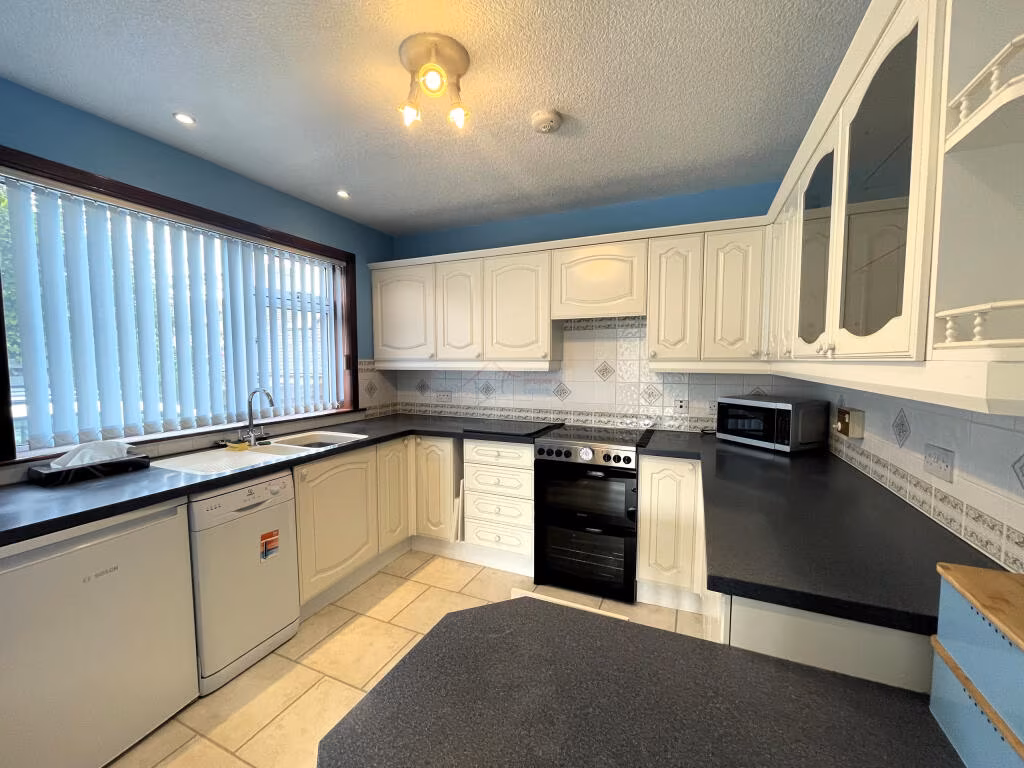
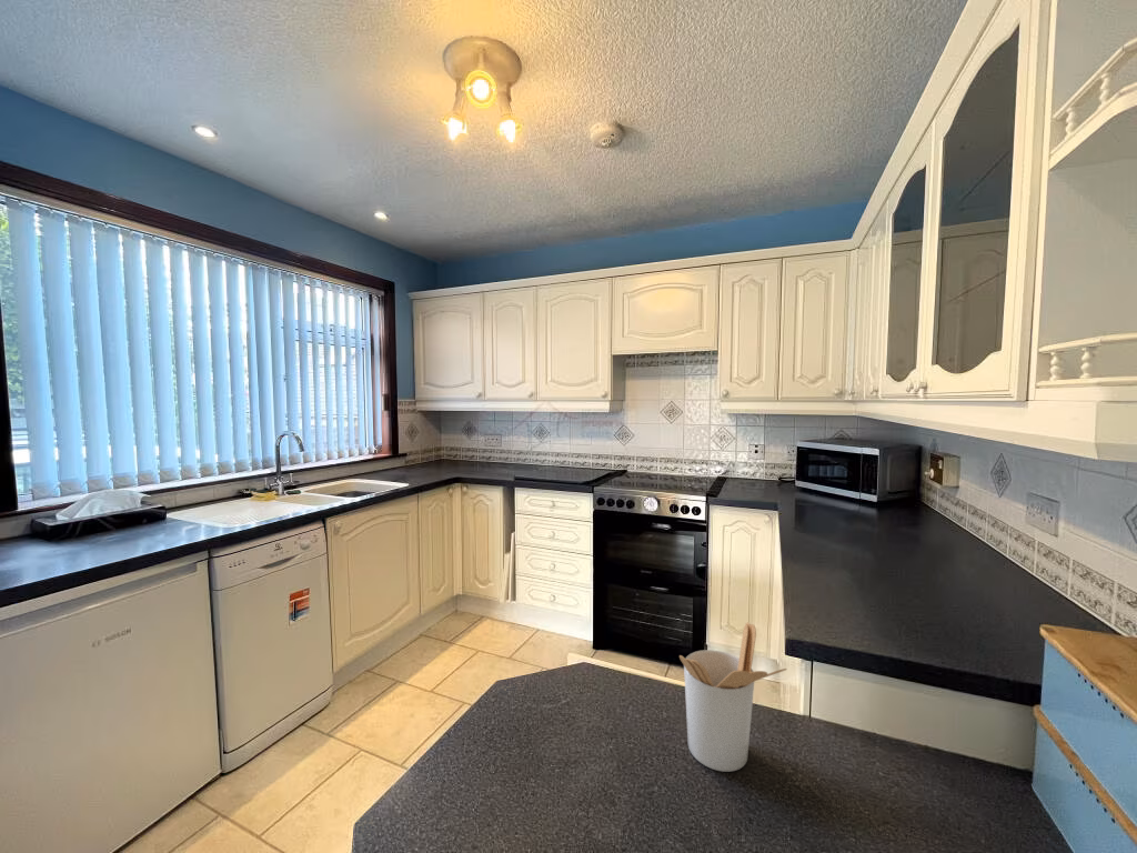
+ utensil holder (730, 700)
